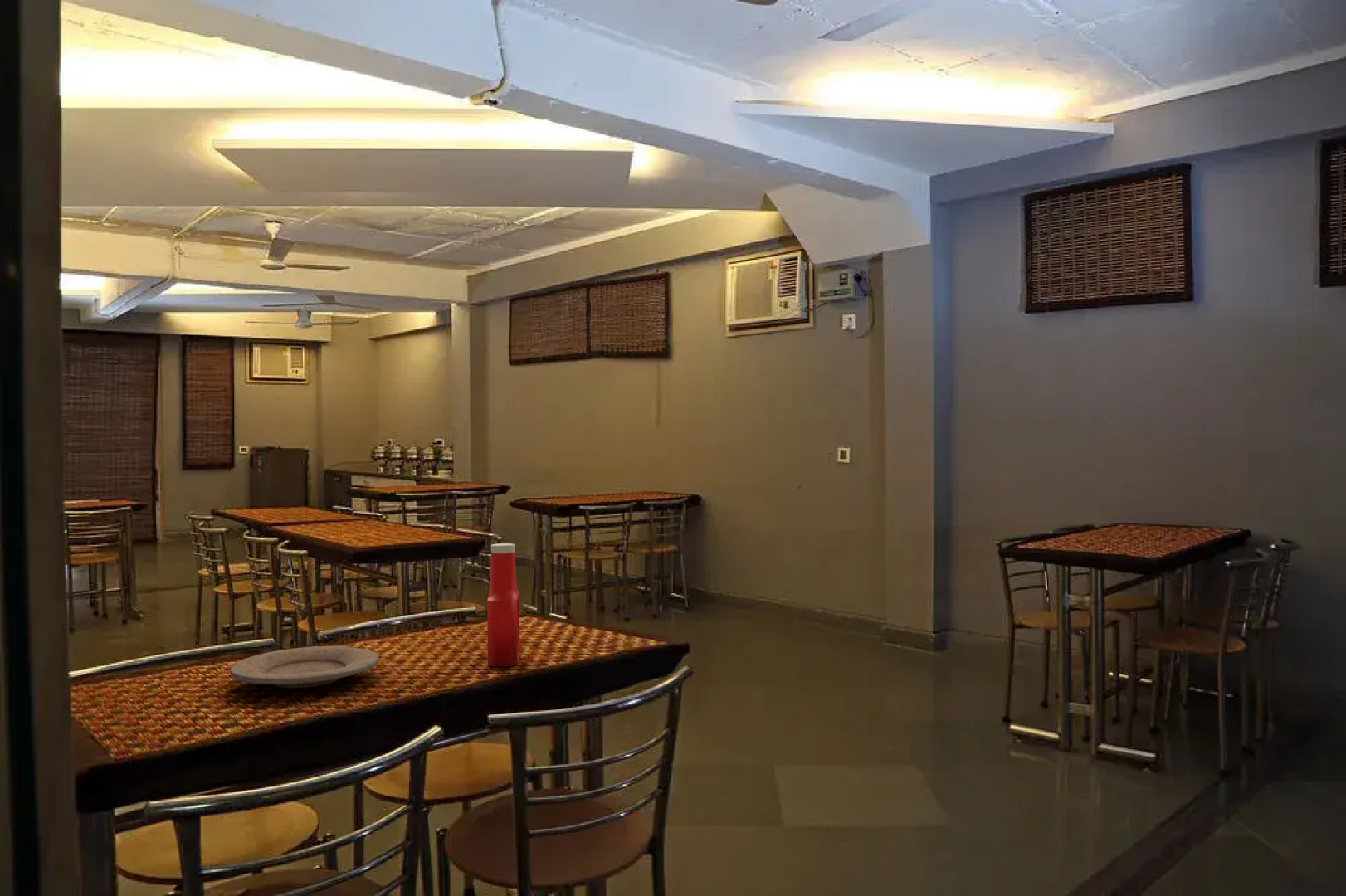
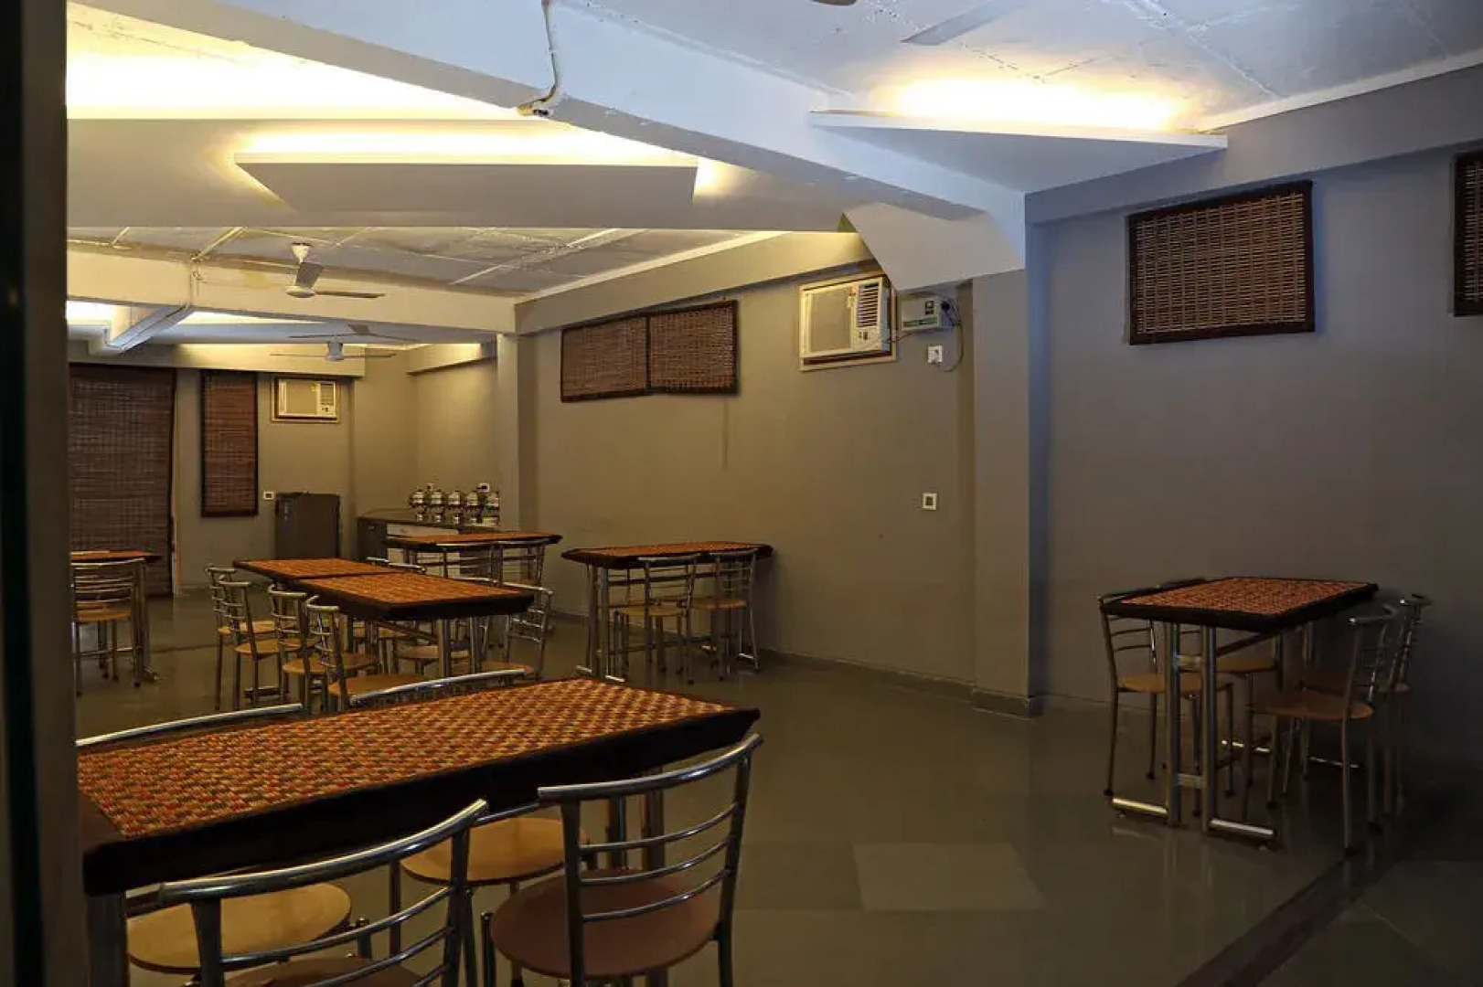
- soap bottle (503, 601)
- plate (306, 670)
